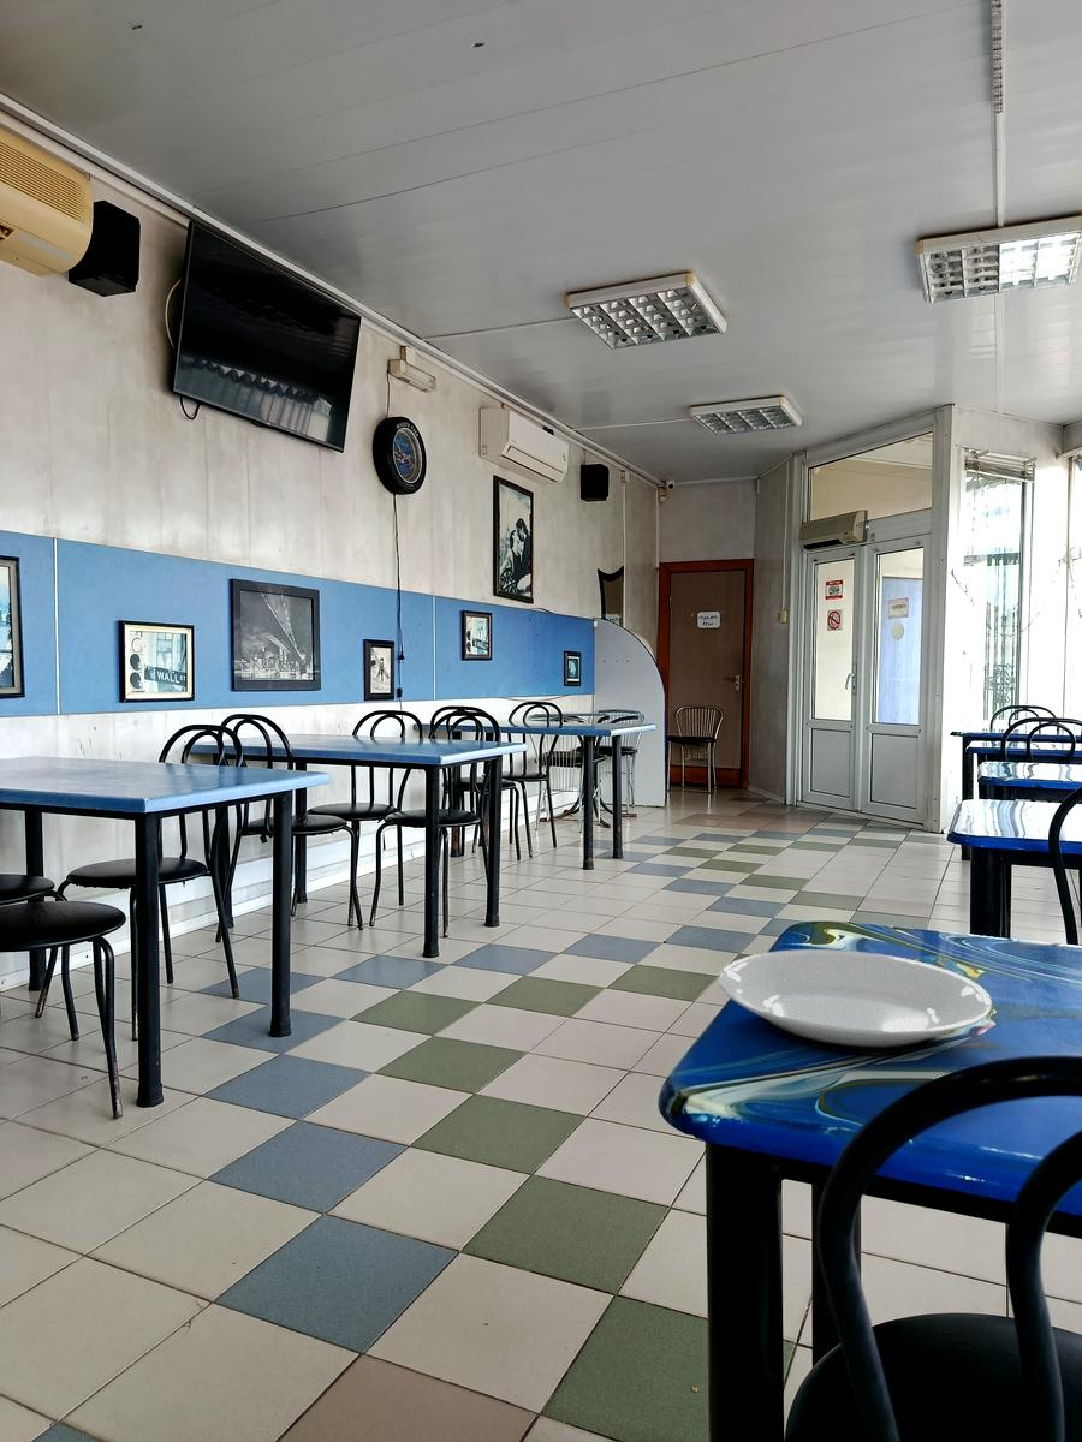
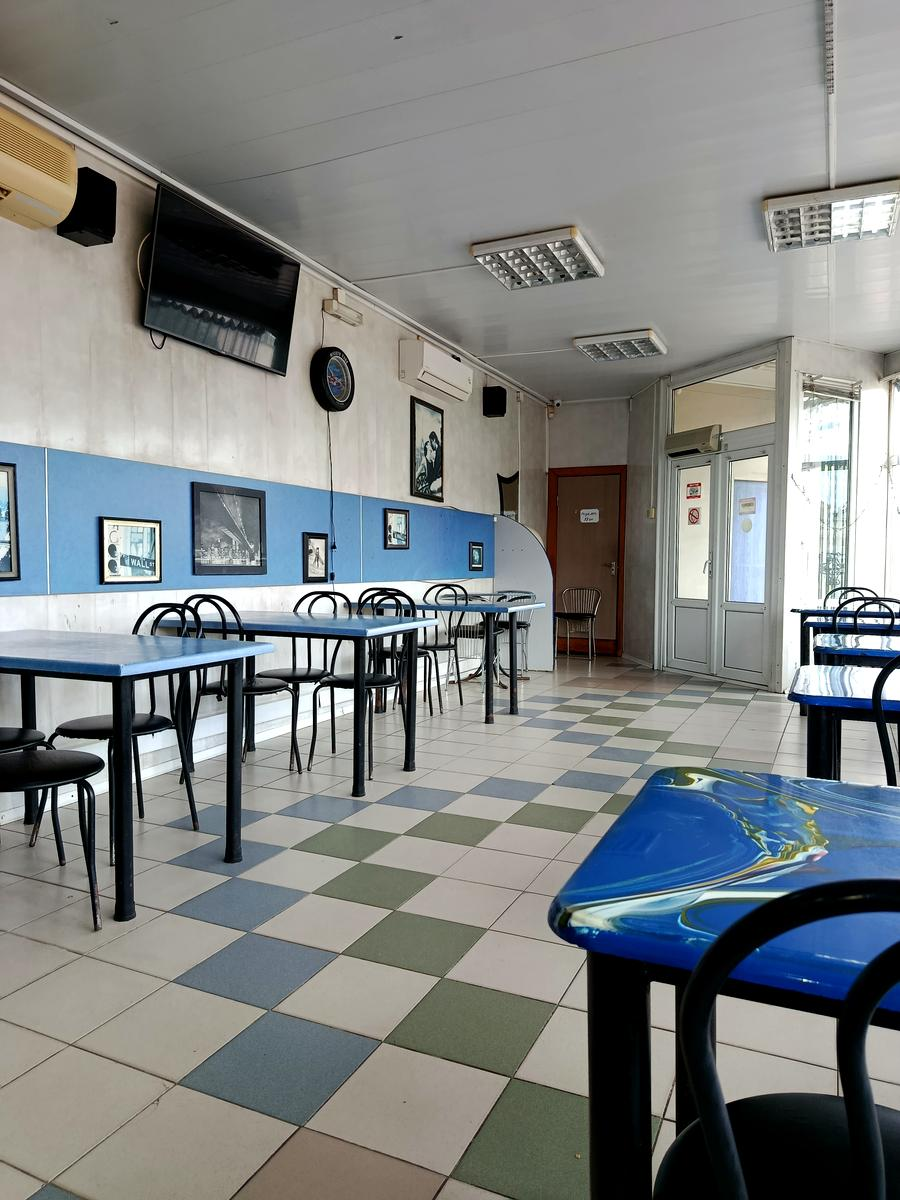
- plate (849, 1005)
